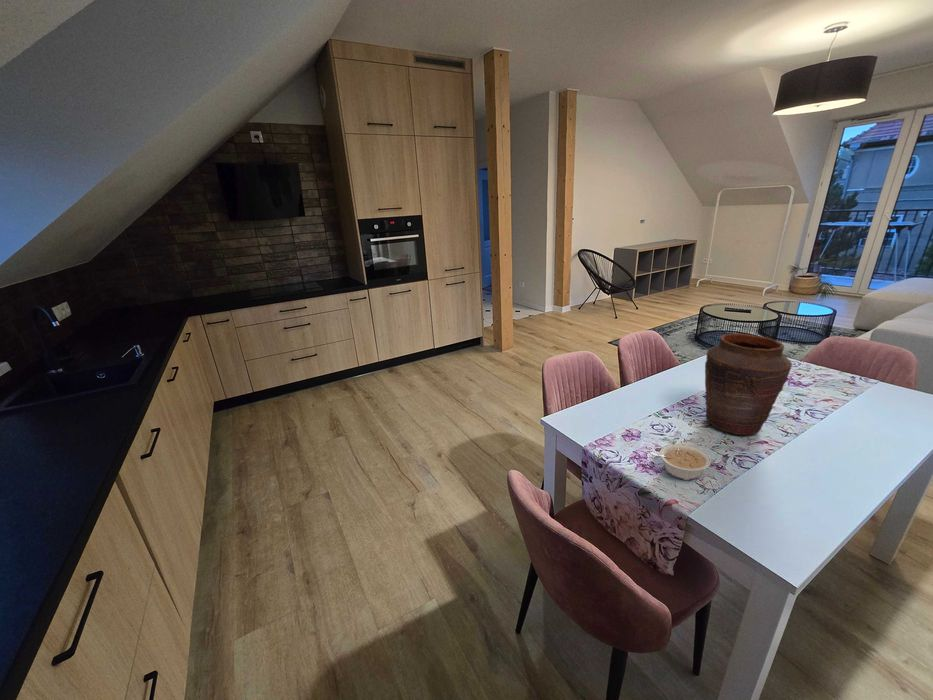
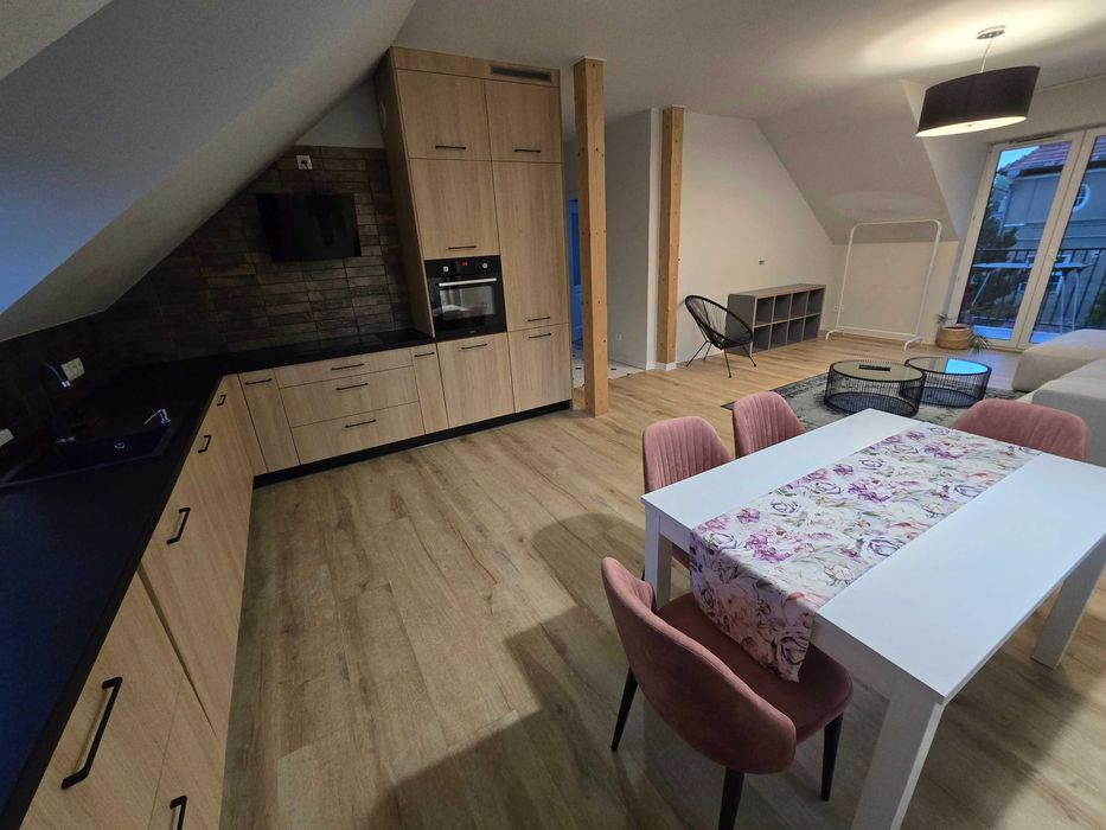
- vase (741, 384)
- legume (682, 462)
